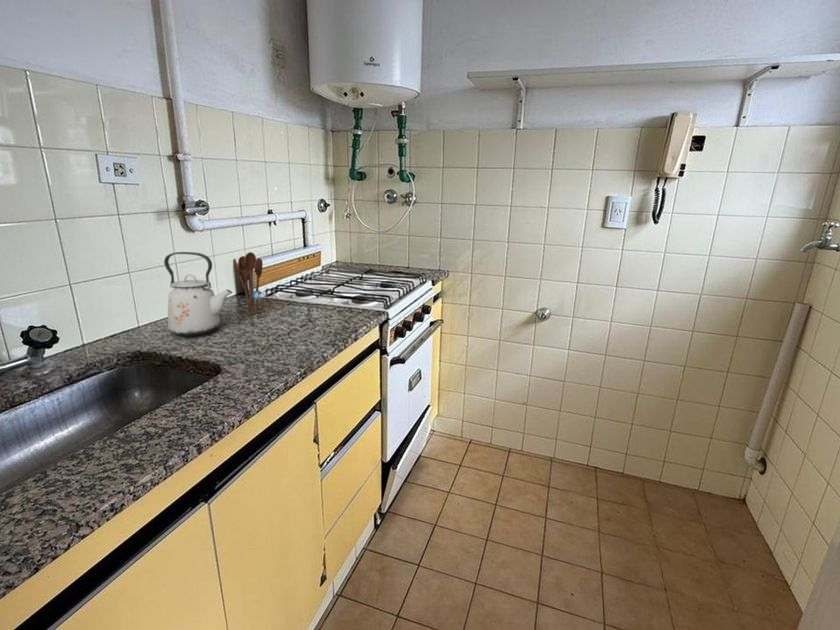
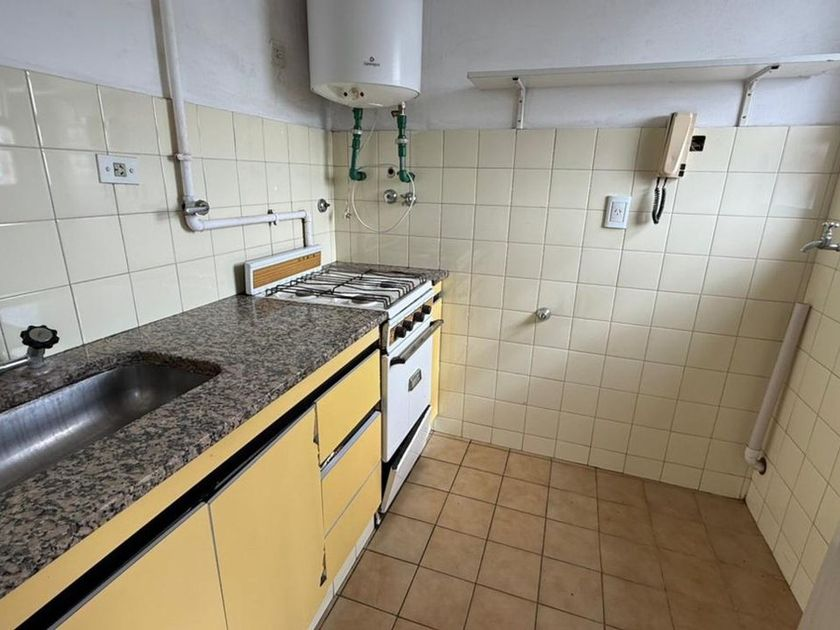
- kettle (200, 293)
- utensil holder (250, 283)
